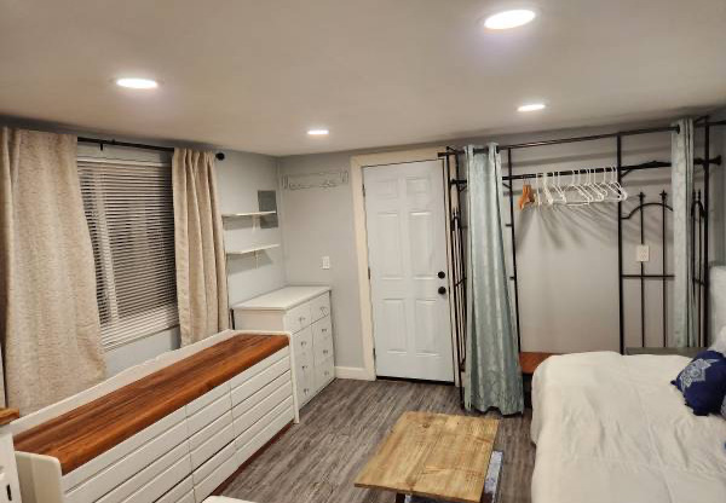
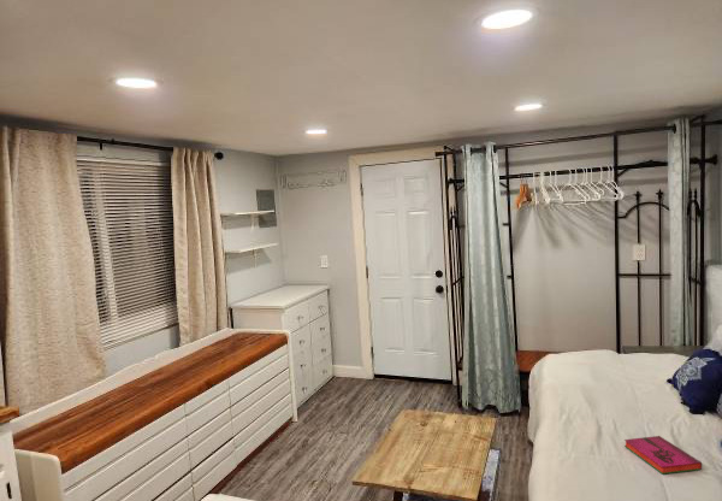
+ hardback book (661, 453)
